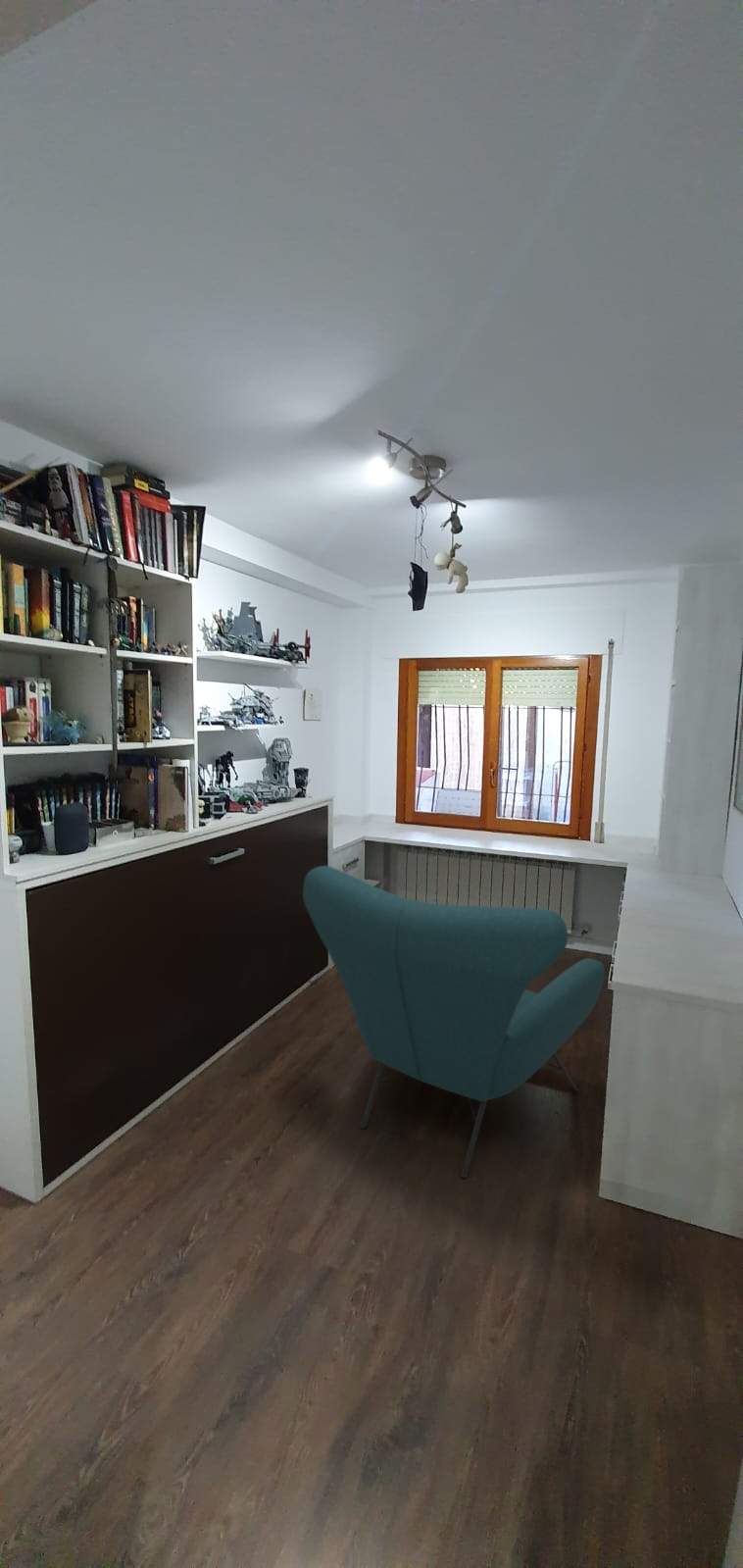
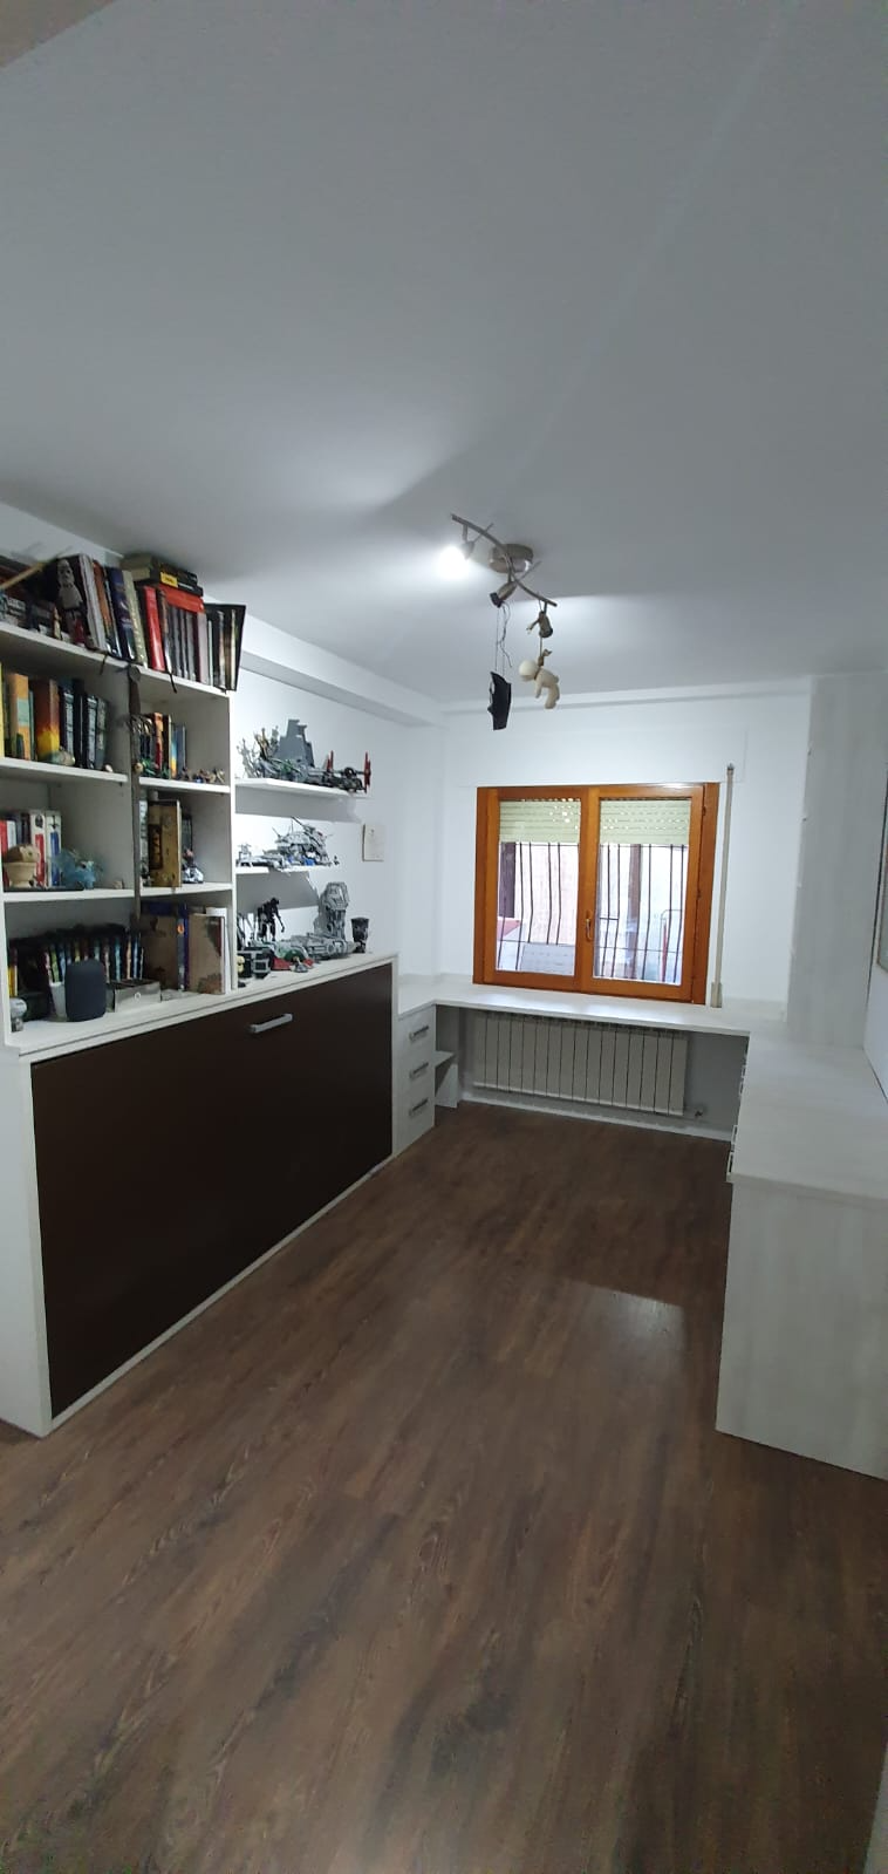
- chair (453, 991)
